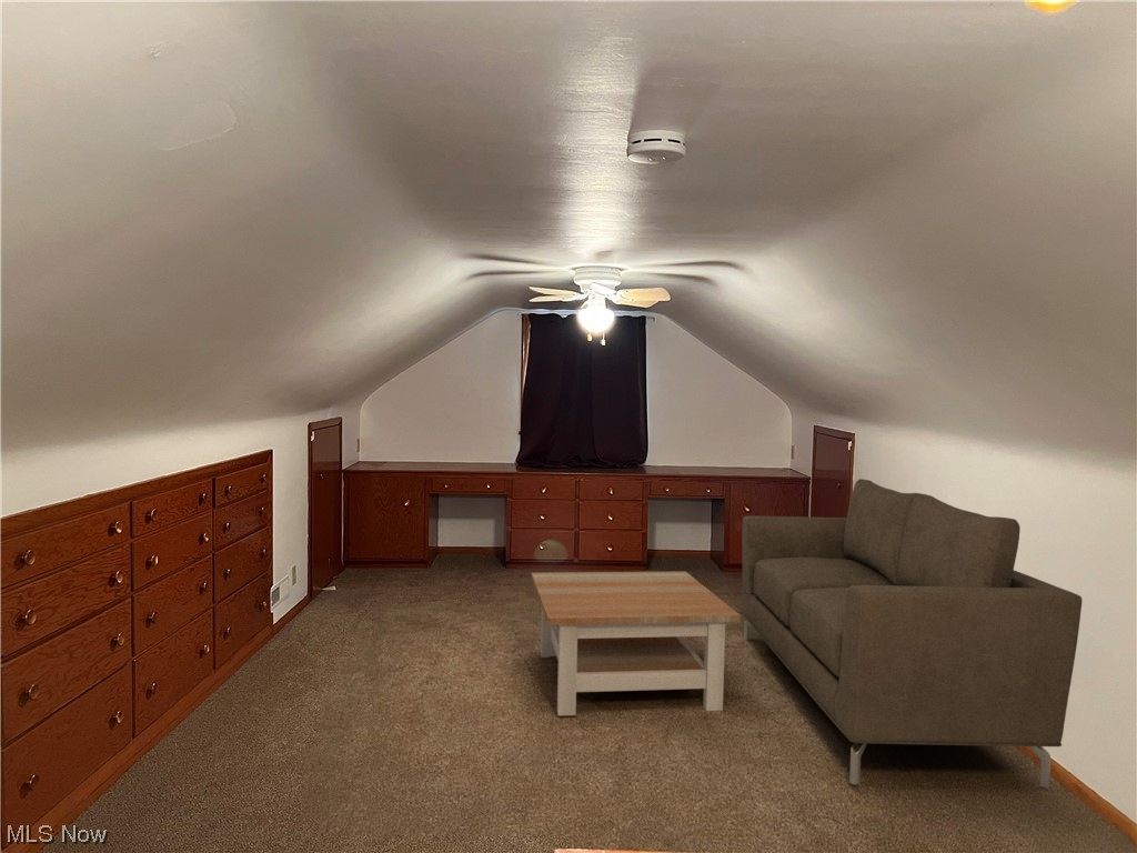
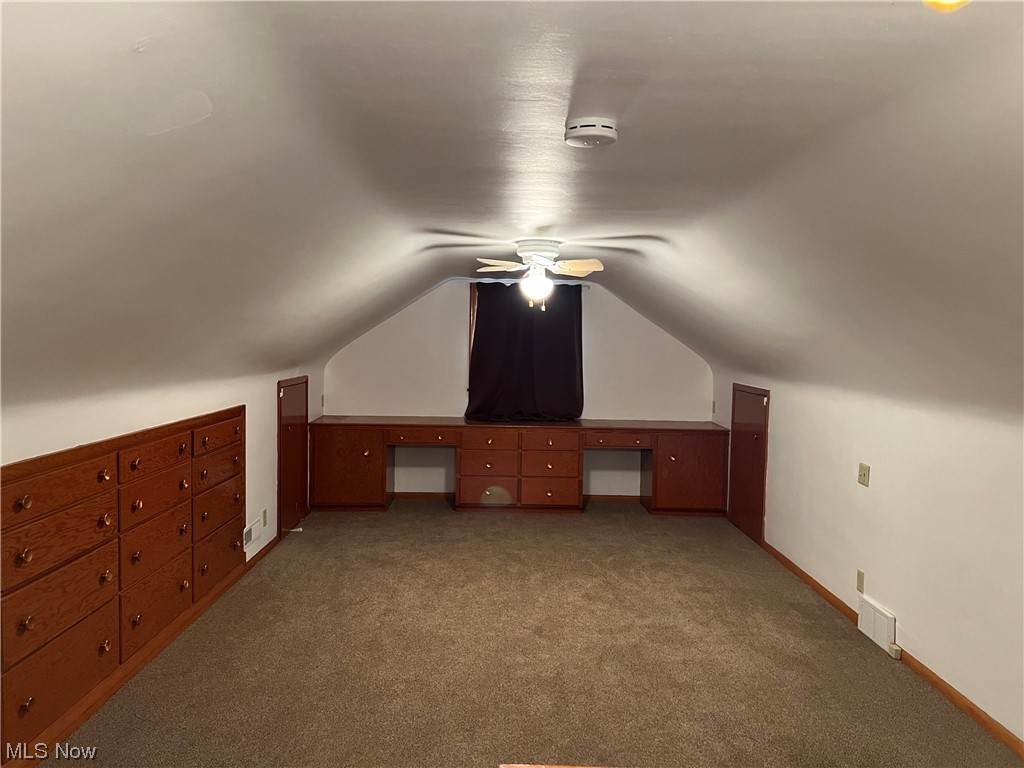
- coffee table (624, 635)
- sofa (869, 595)
